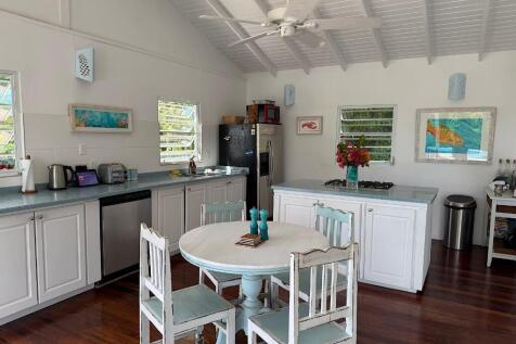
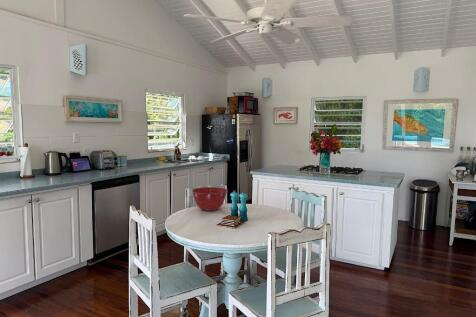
+ mixing bowl (209, 199)
